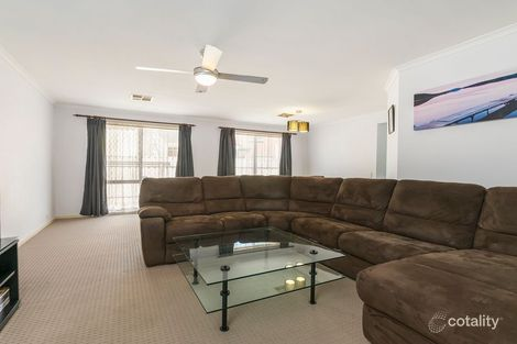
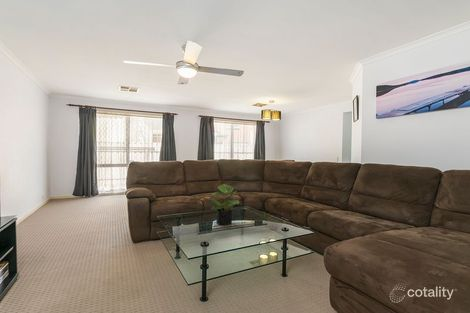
+ potted plant (226, 204)
